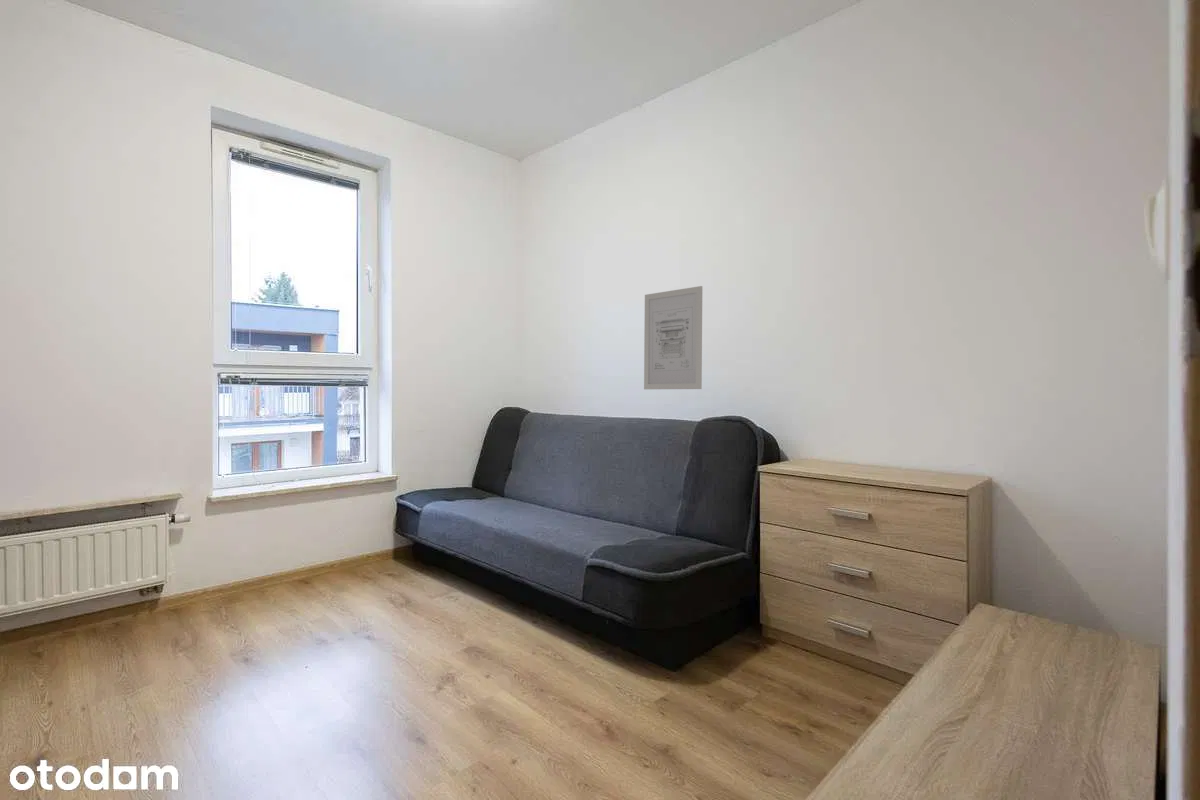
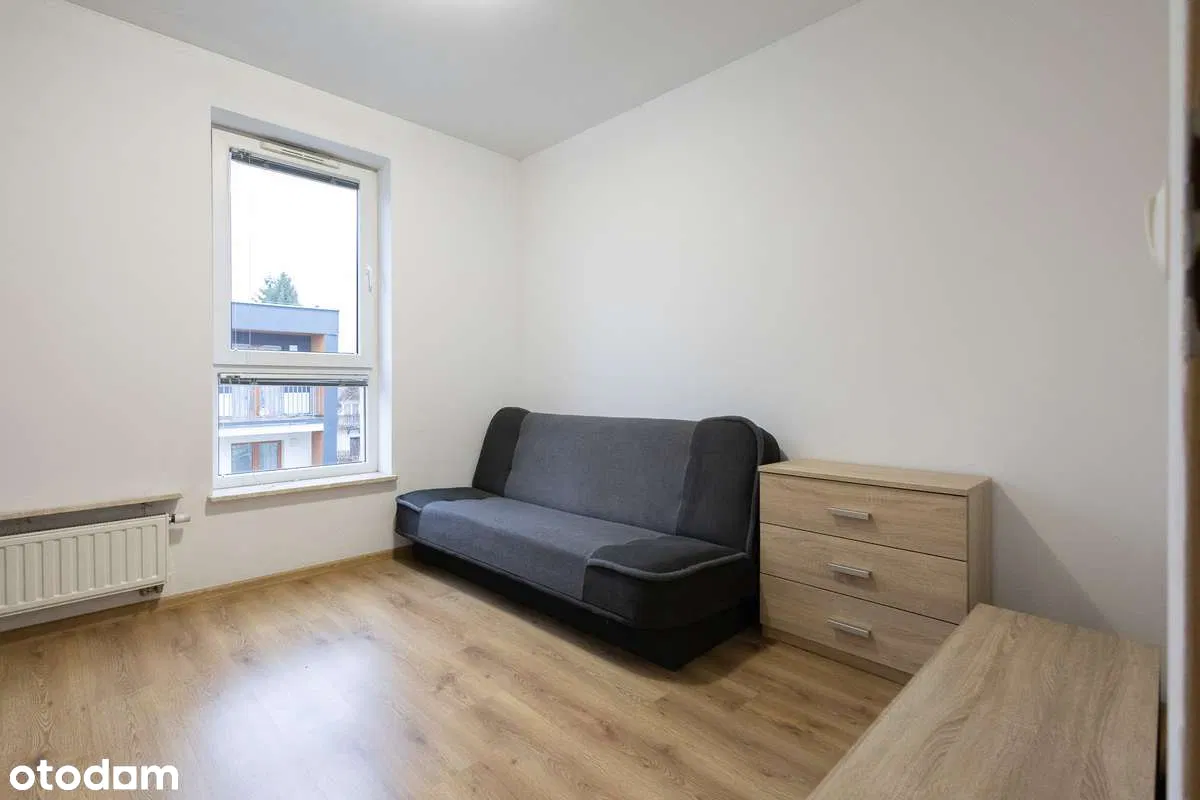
- wall art (672, 340)
